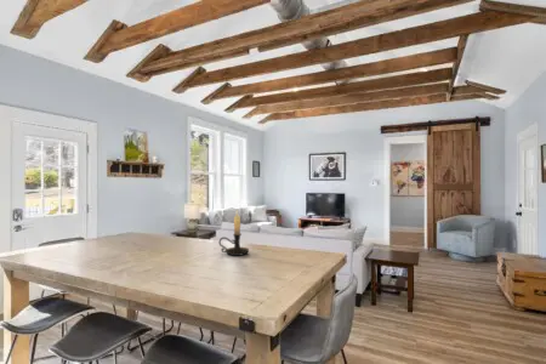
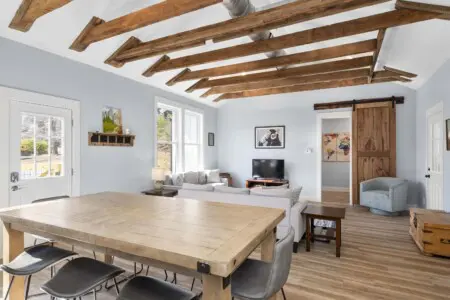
- candle holder (234, 231)
